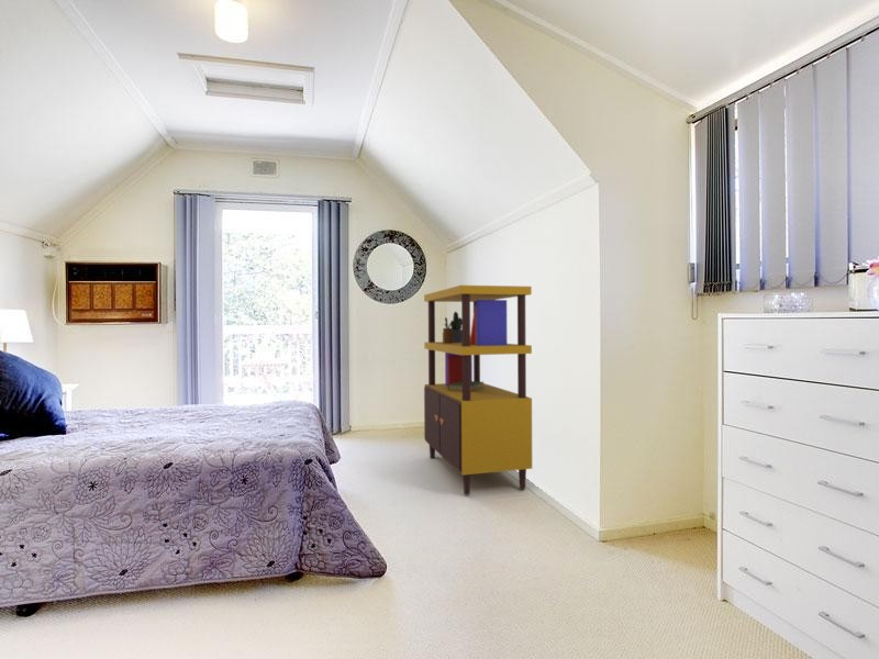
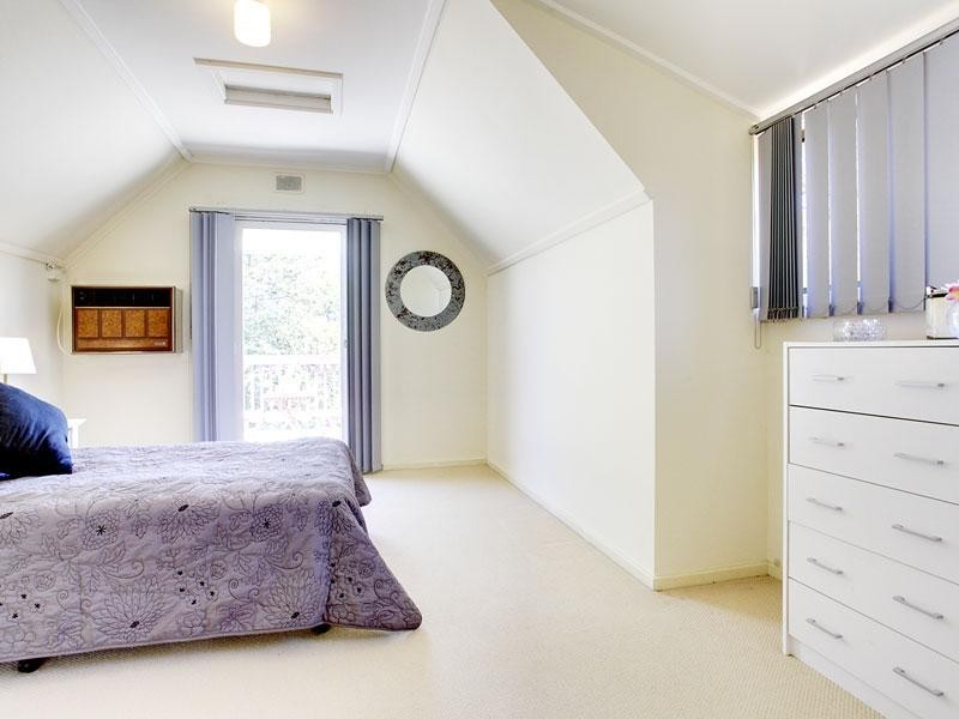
- bookcase (470, 381)
